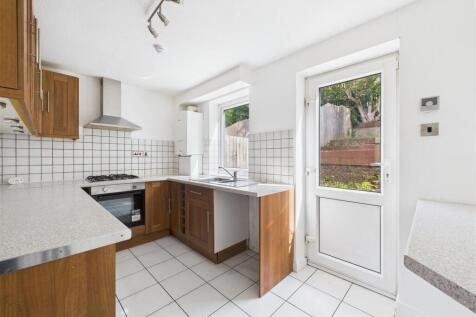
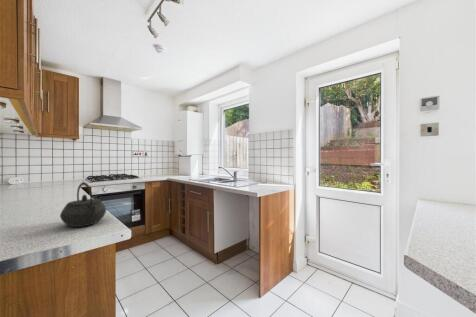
+ kettle (85, 203)
